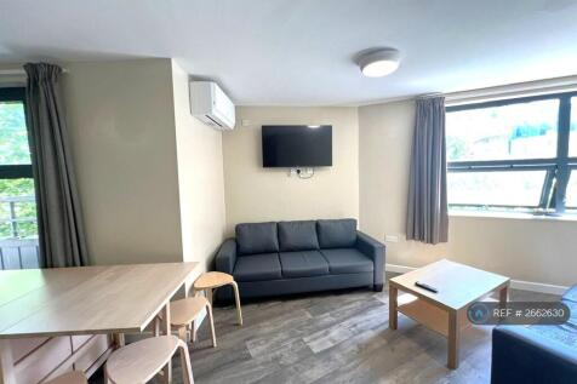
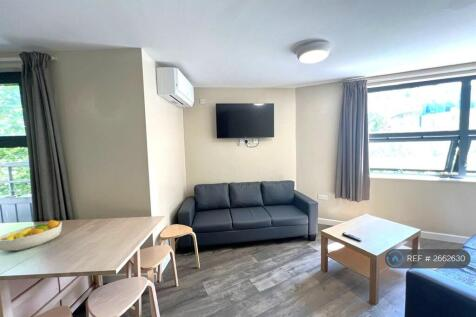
+ fruit bowl (32, 233)
